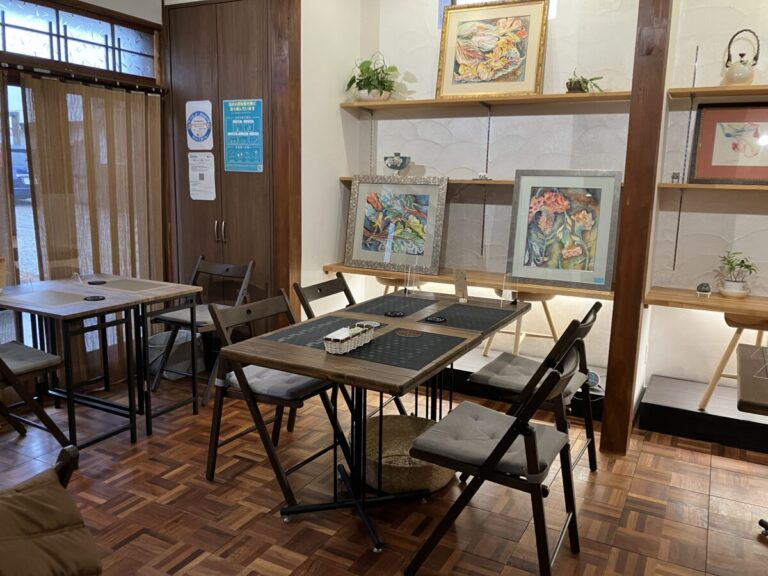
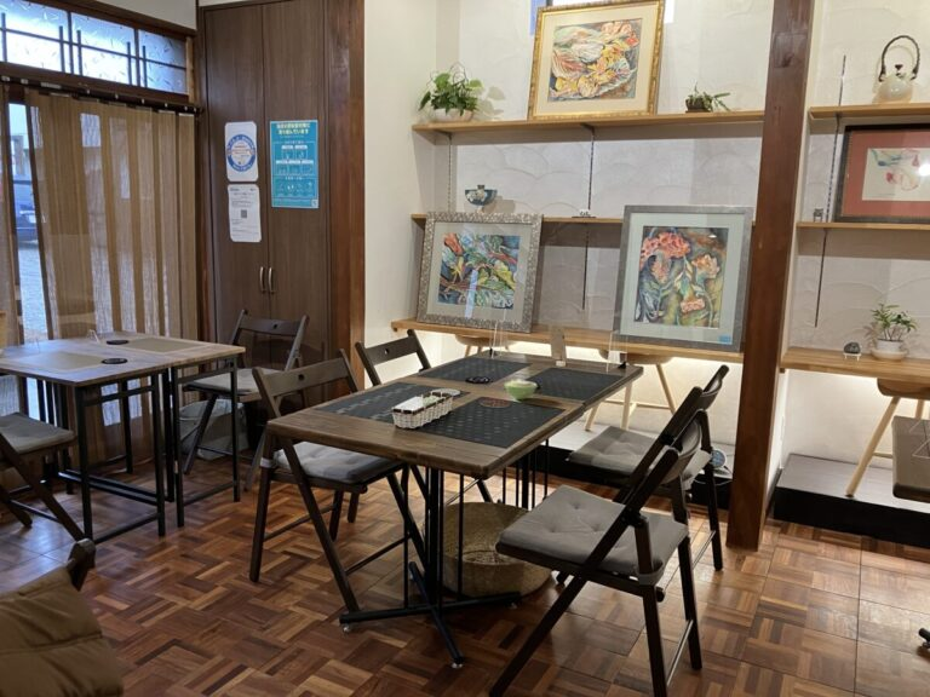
+ sugar bowl (519, 388)
